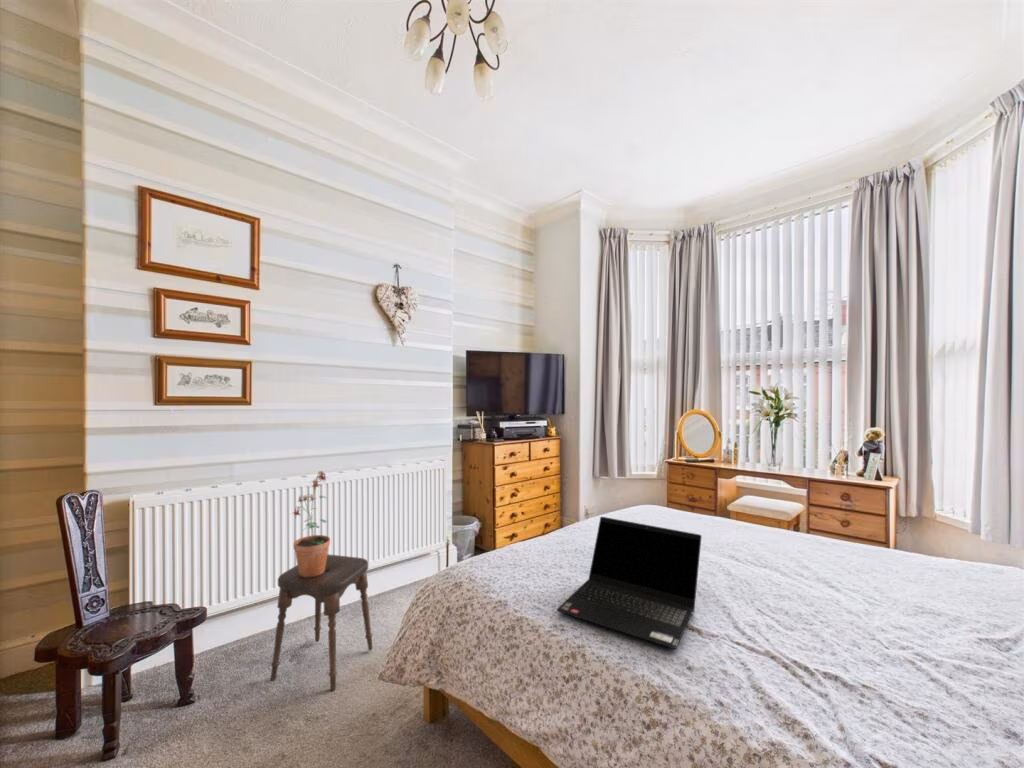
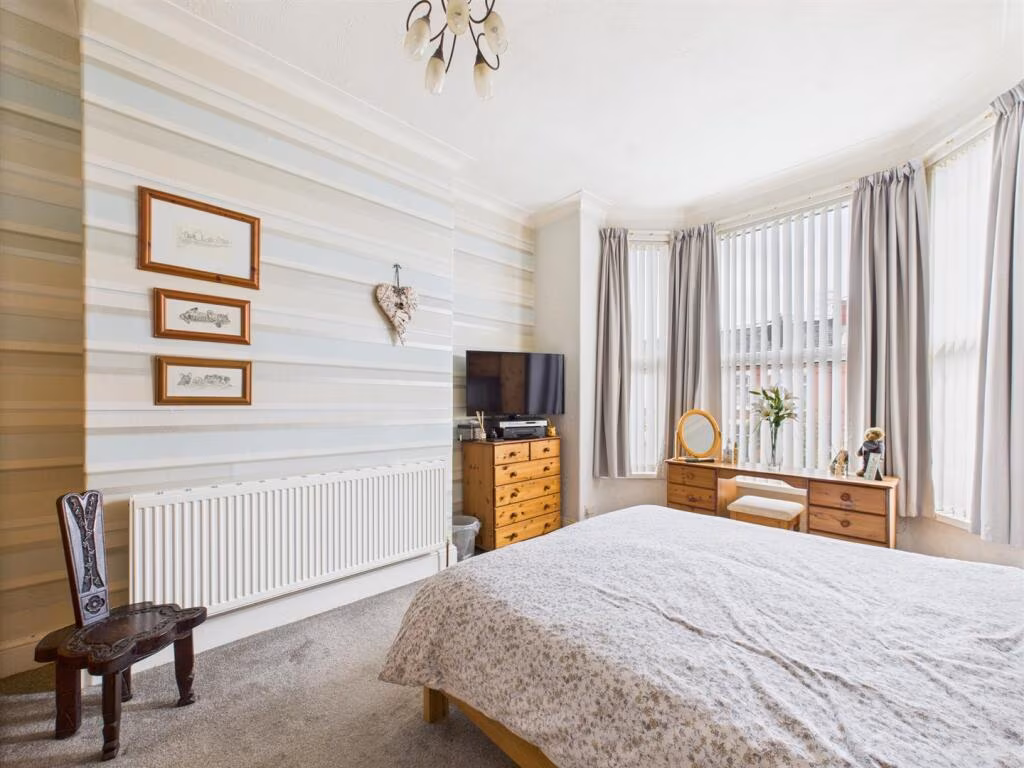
- potted plant (309, 523)
- stool (325, 615)
- laptop computer (631, 573)
